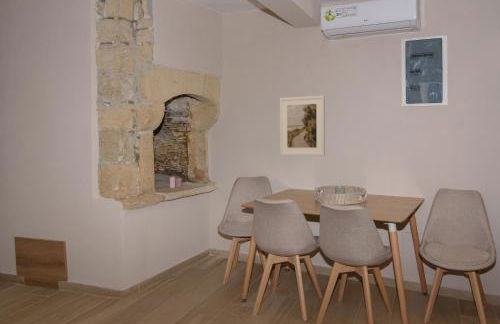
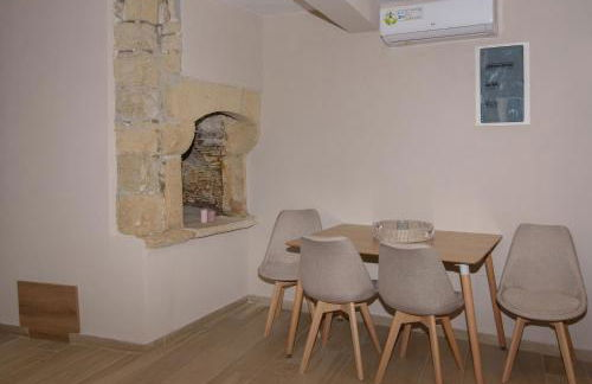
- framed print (301, 126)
